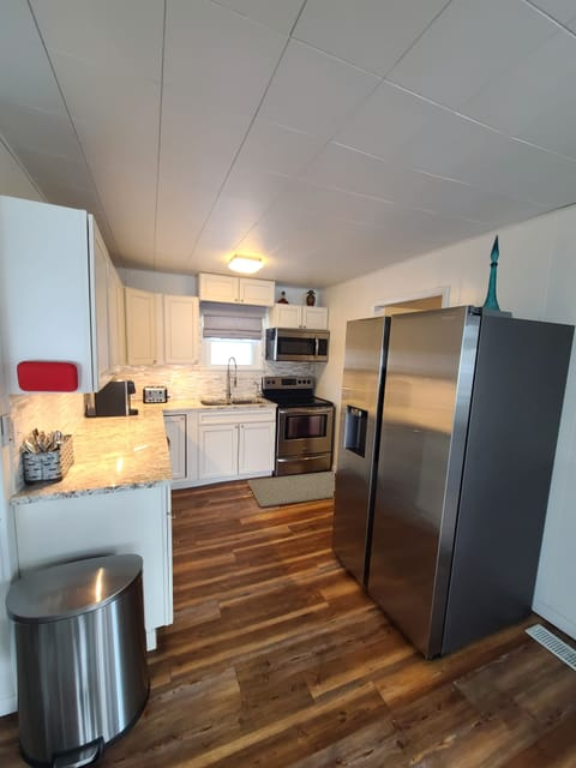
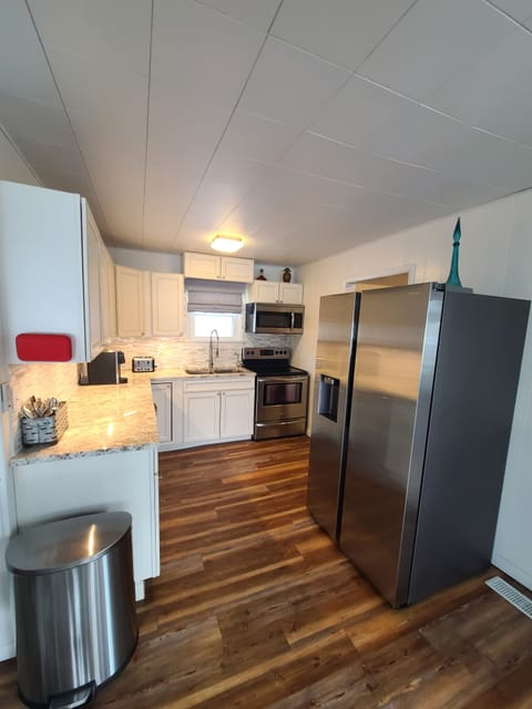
- rug (317, 485)
